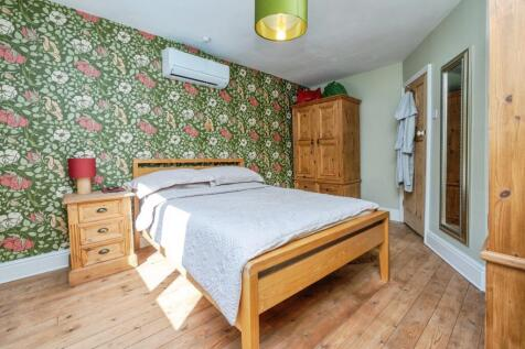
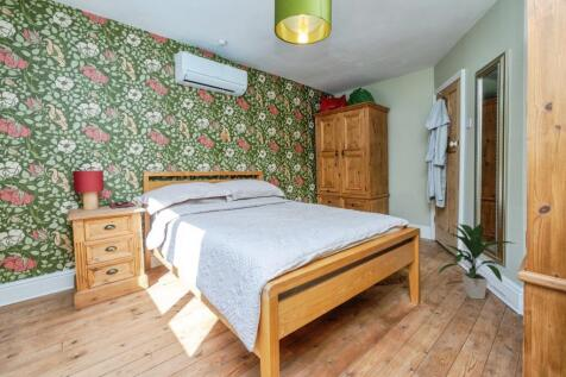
+ indoor plant (470, 257)
